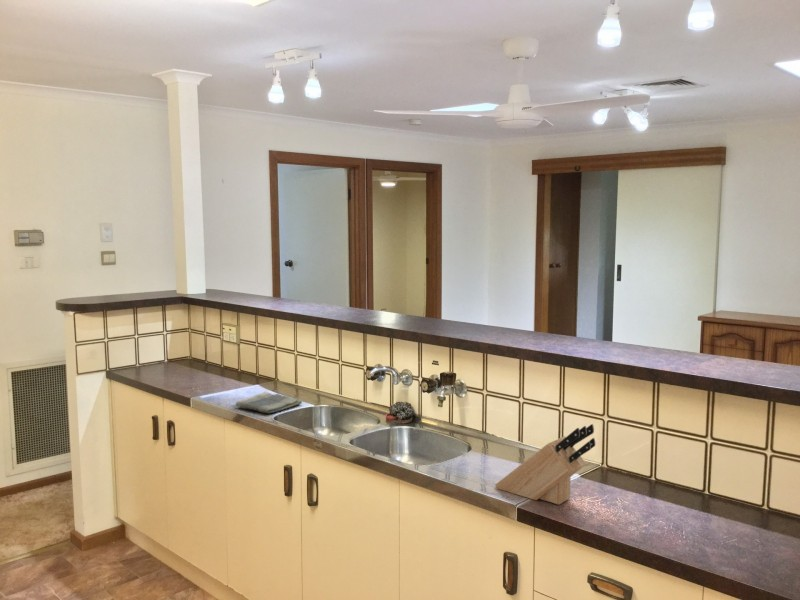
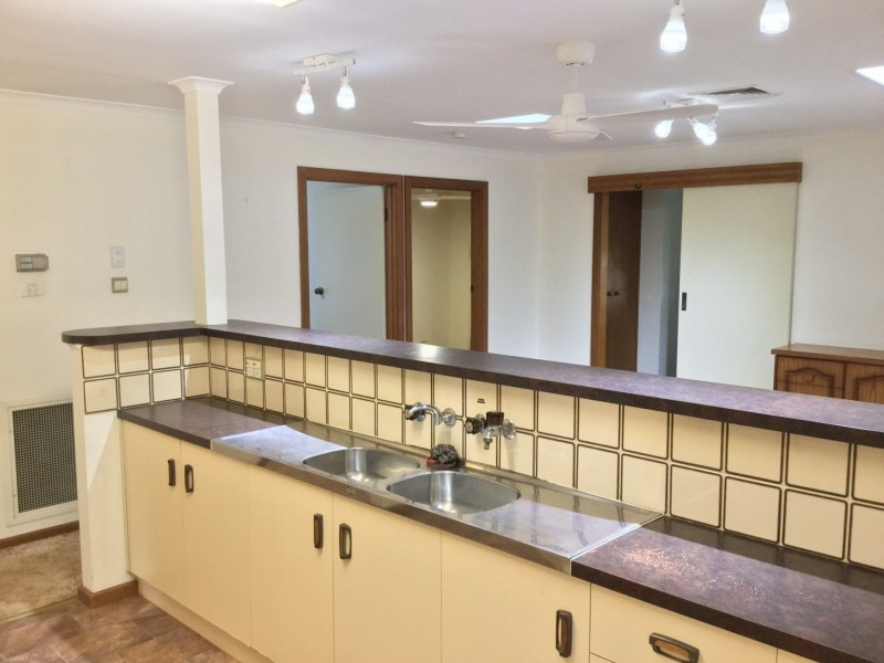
- dish towel (269, 401)
- knife block (546, 457)
